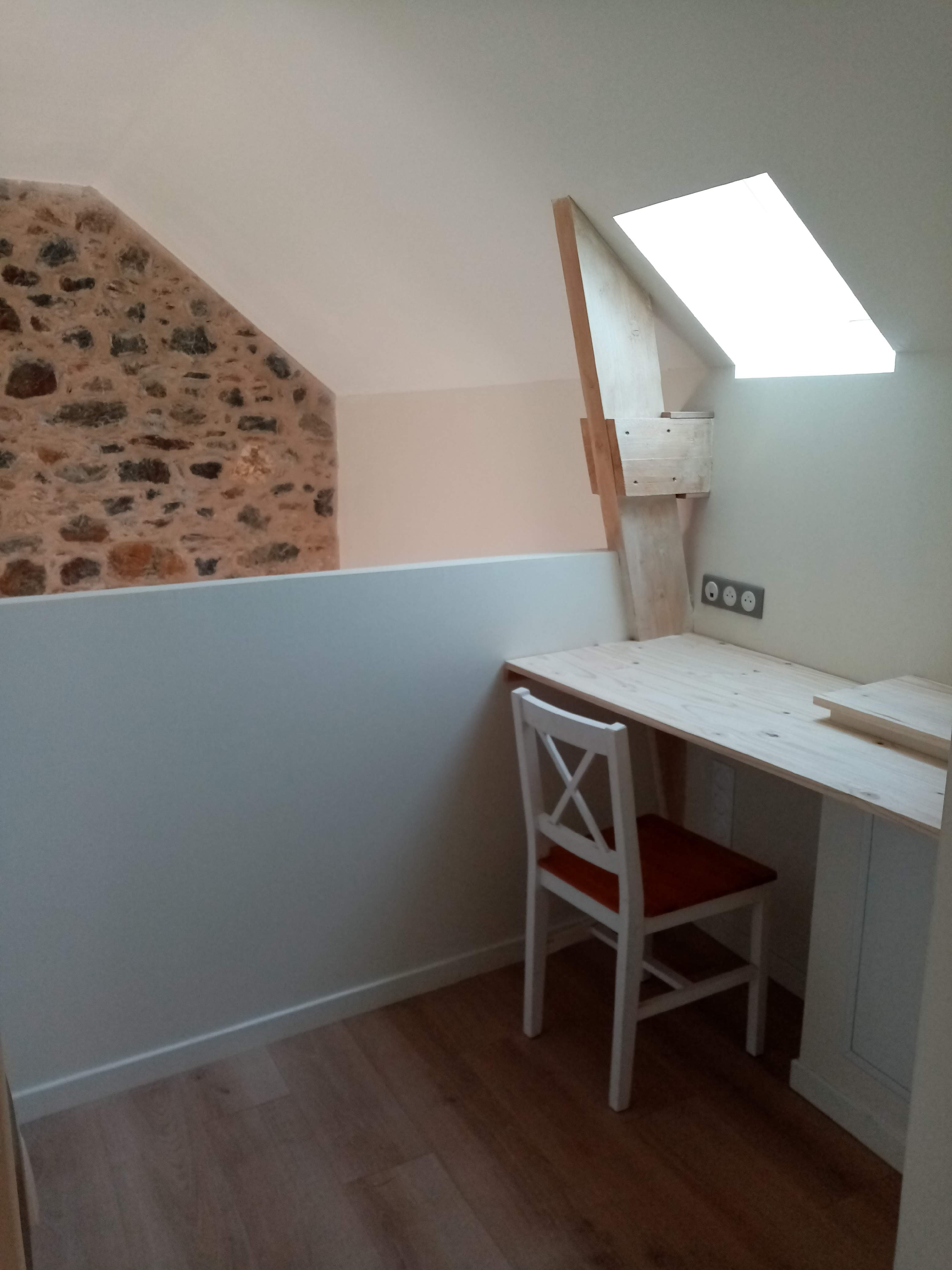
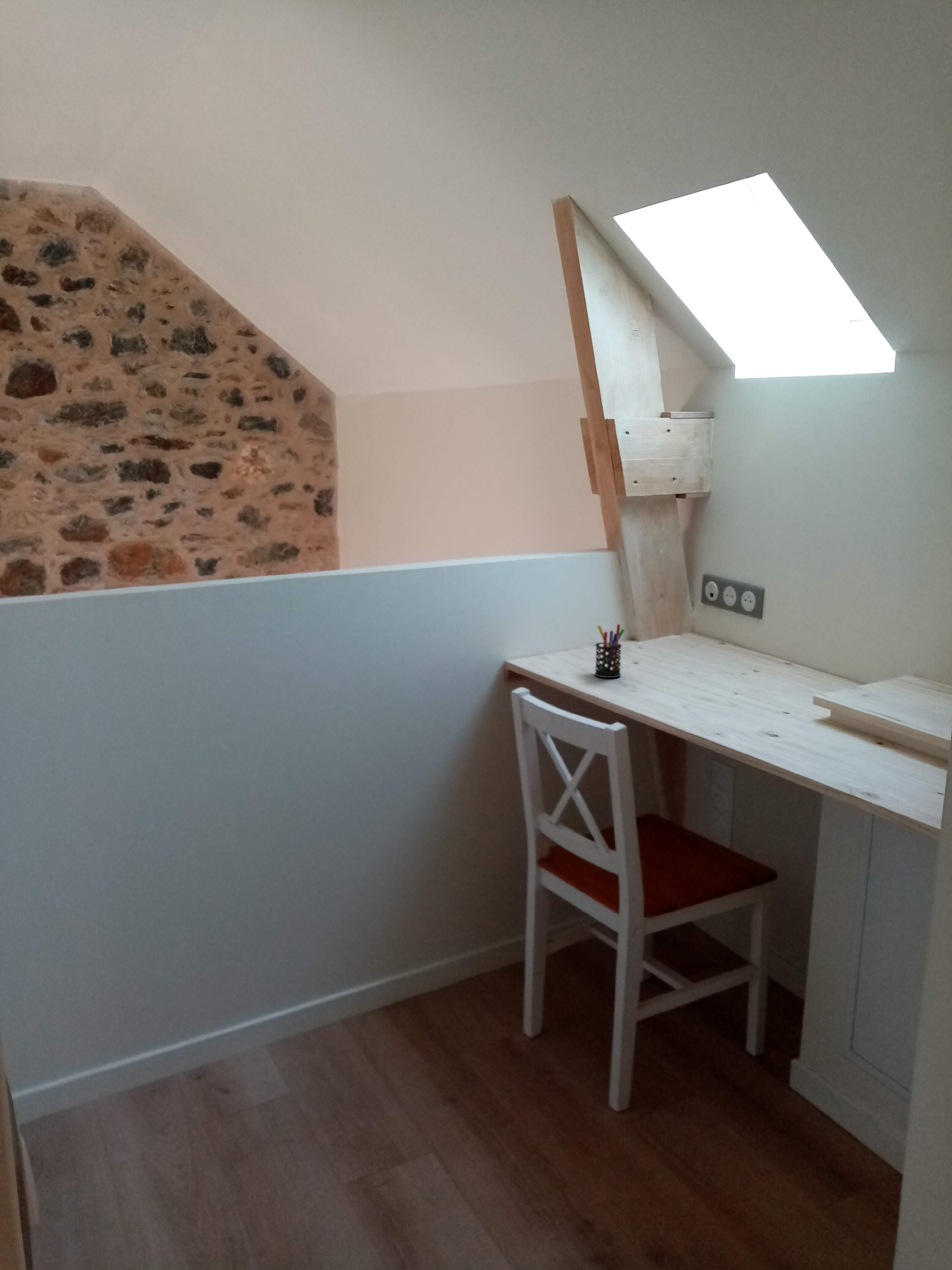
+ pen holder (612, 649)
